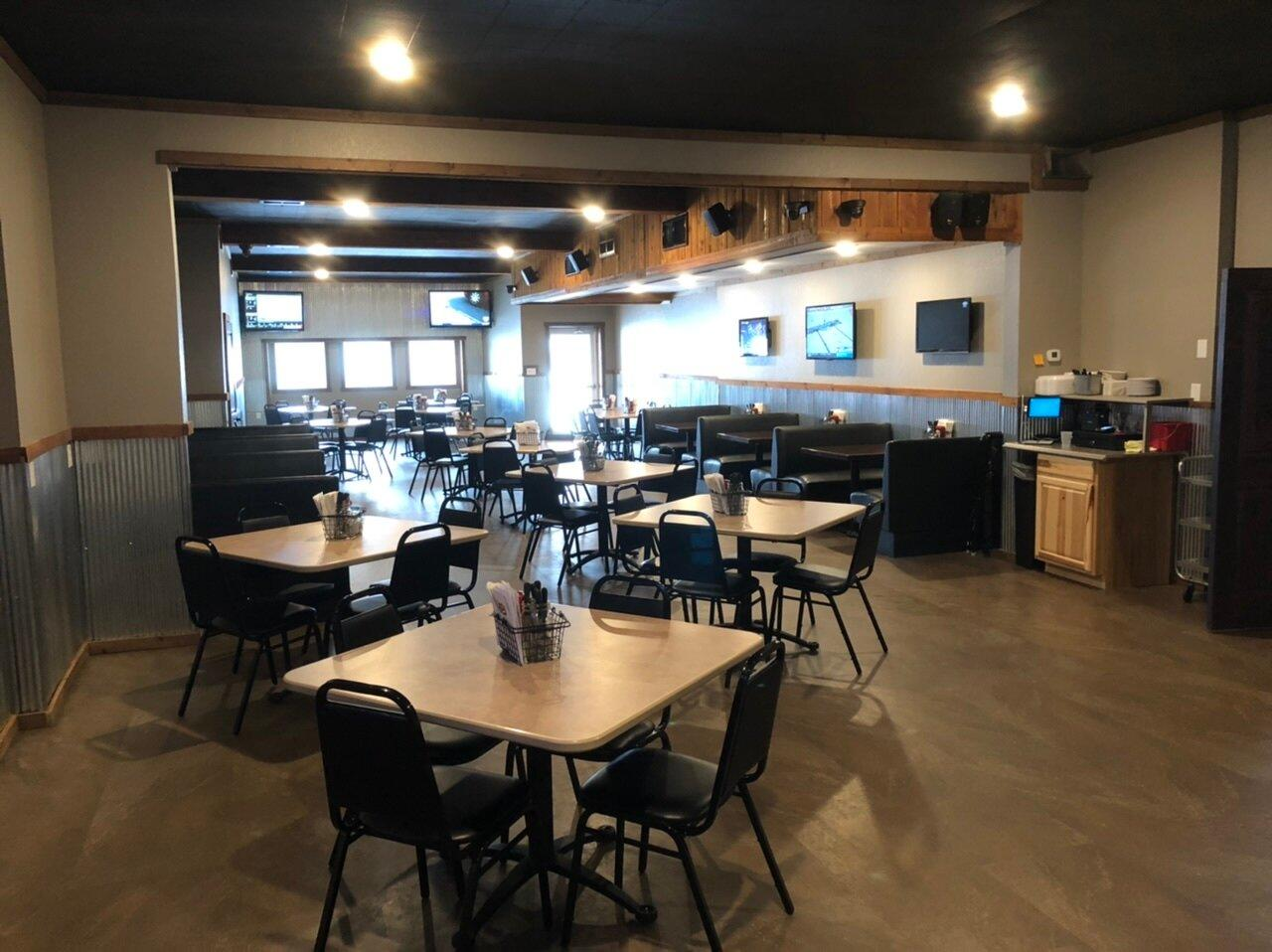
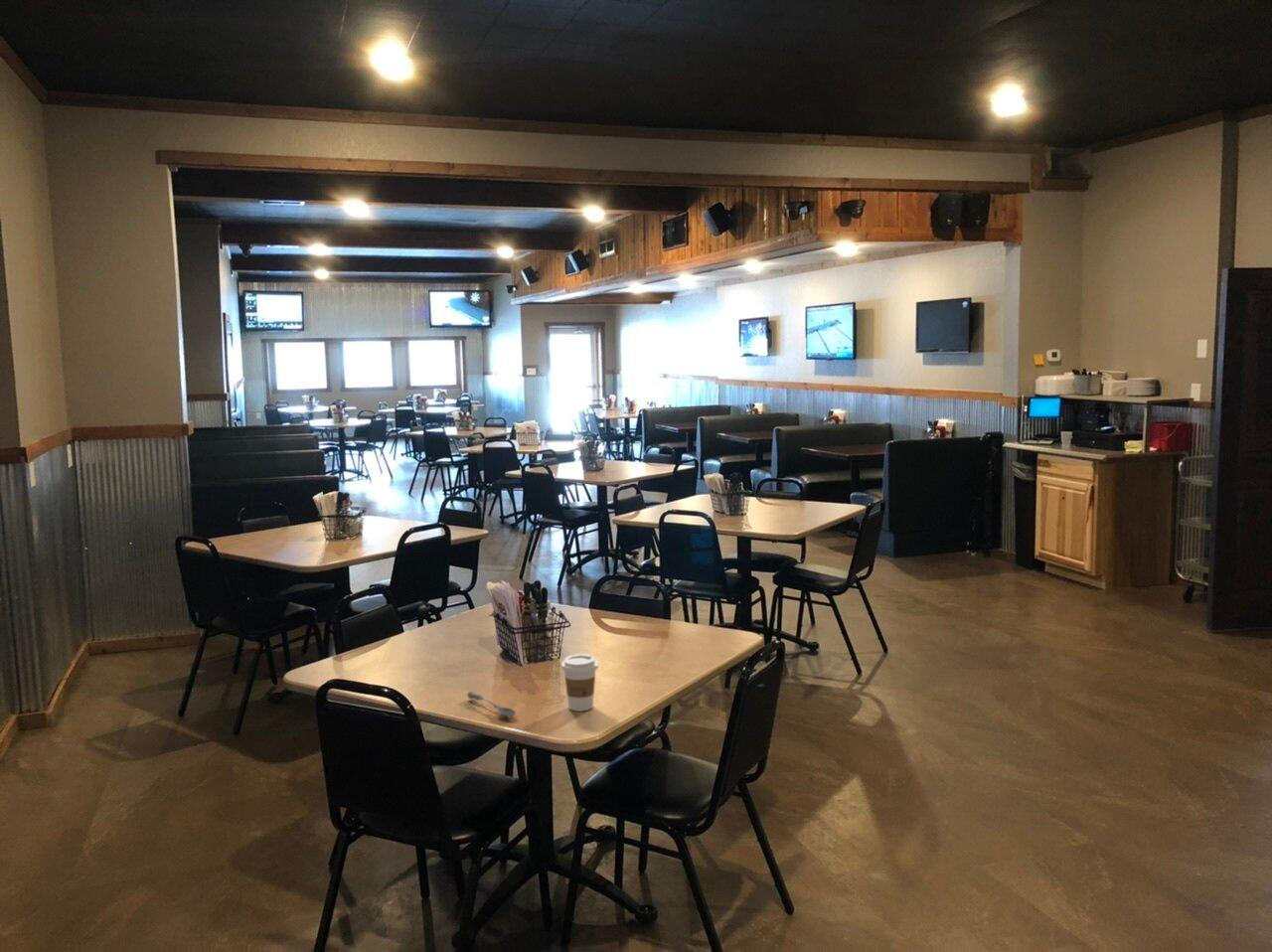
+ coffee cup (579, 683)
+ soupspoon (492, 704)
